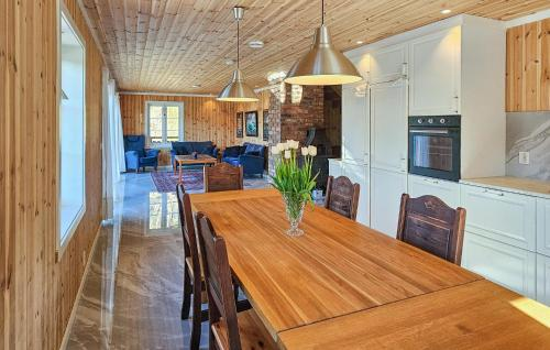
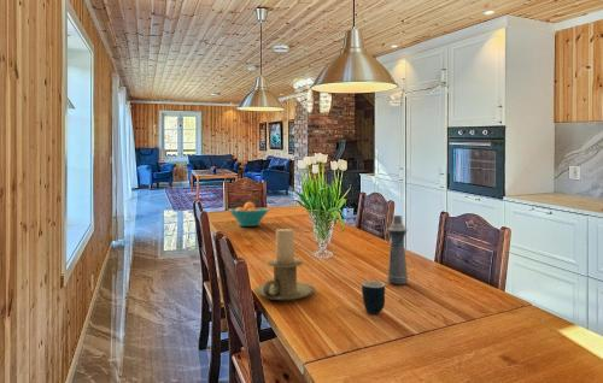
+ candle holder (285, 260)
+ fruit bowl (248, 213)
+ mug (375, 299)
+ bottle (397, 249)
